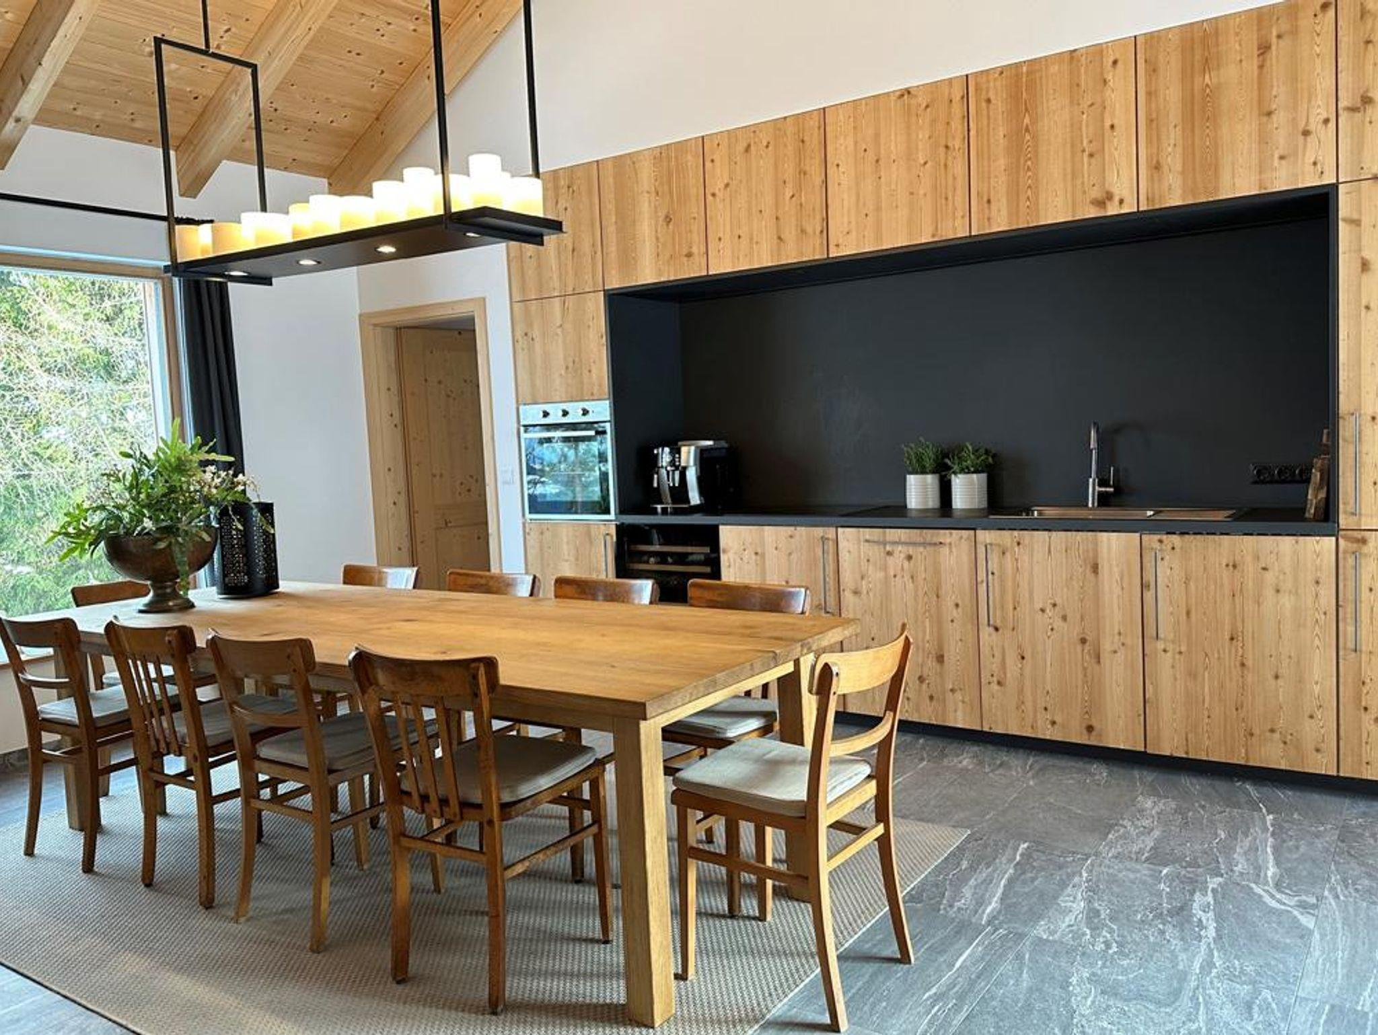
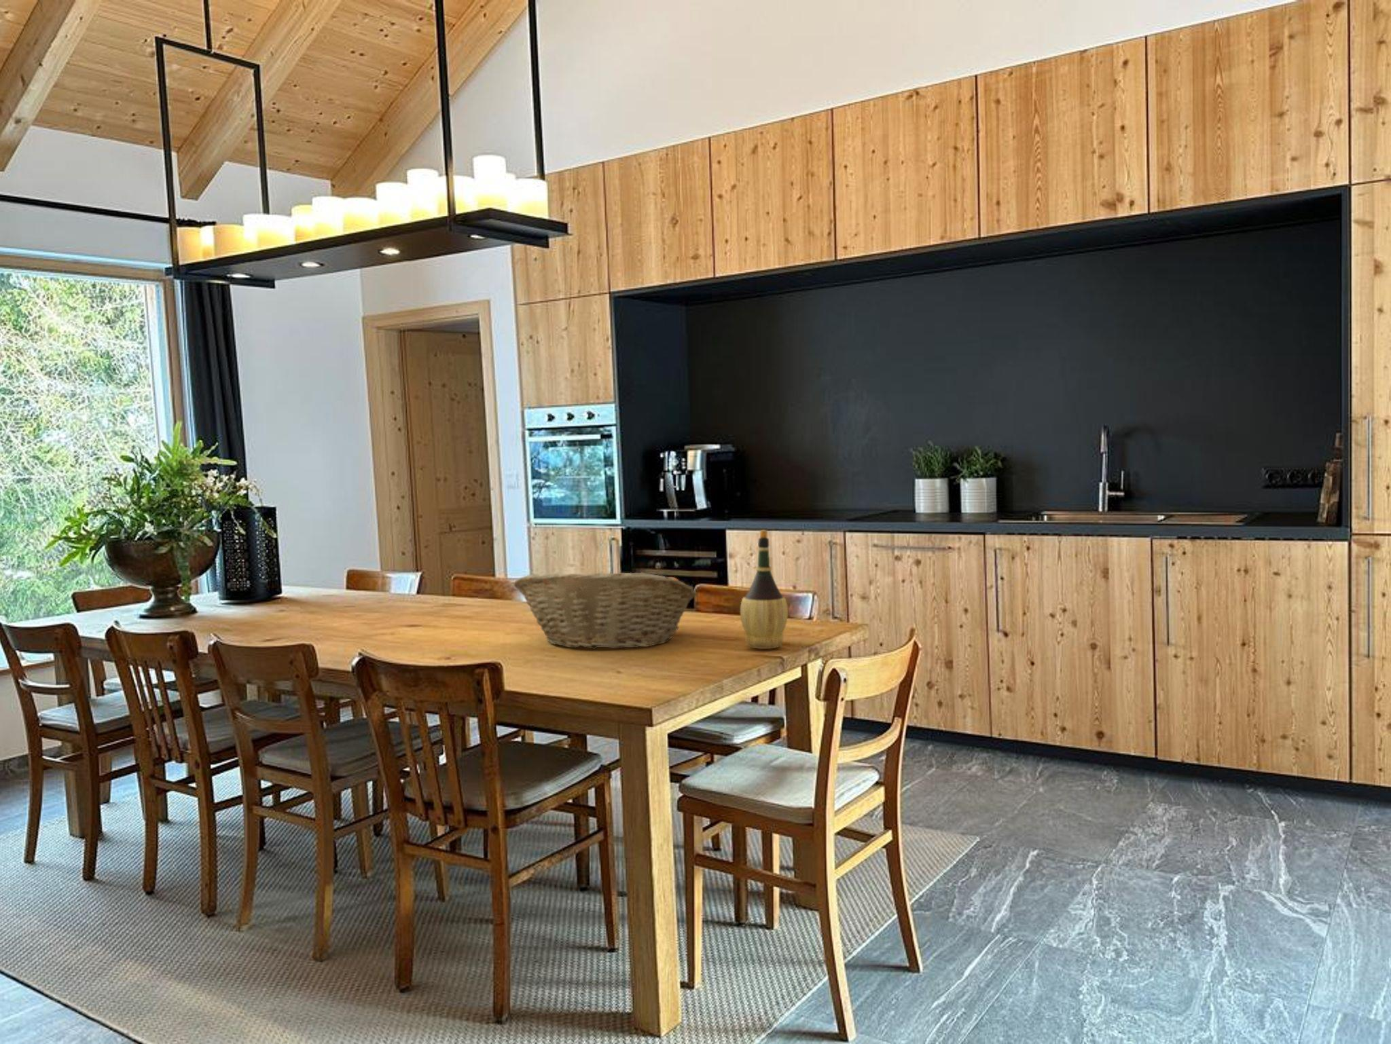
+ fruit basket (606, 603)
+ wine bottle (762, 589)
